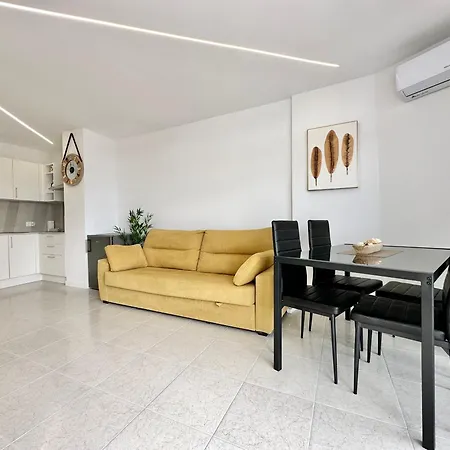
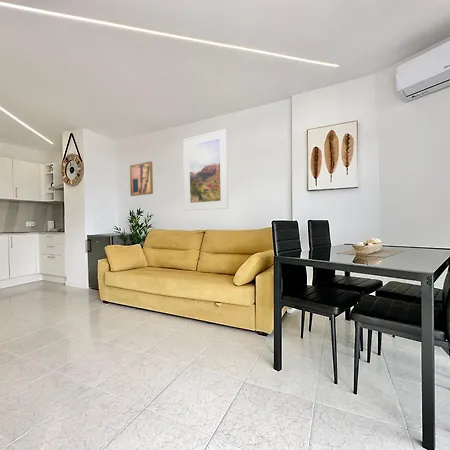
+ wall art (141, 179)
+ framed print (204, 172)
